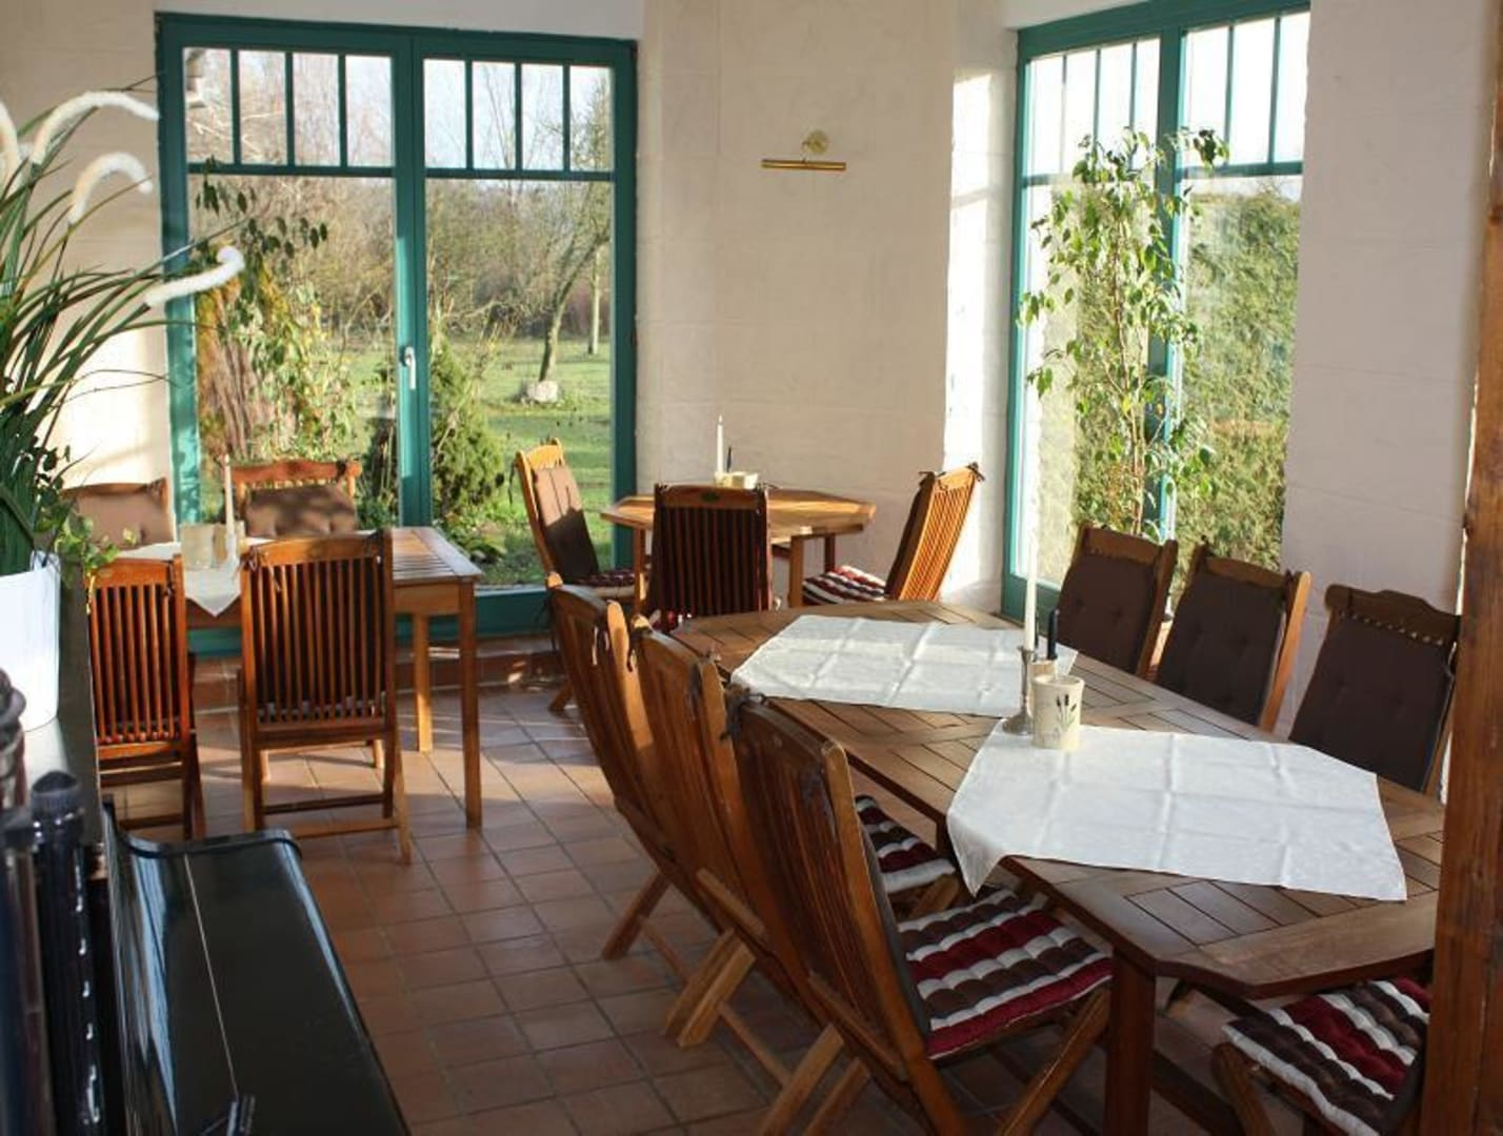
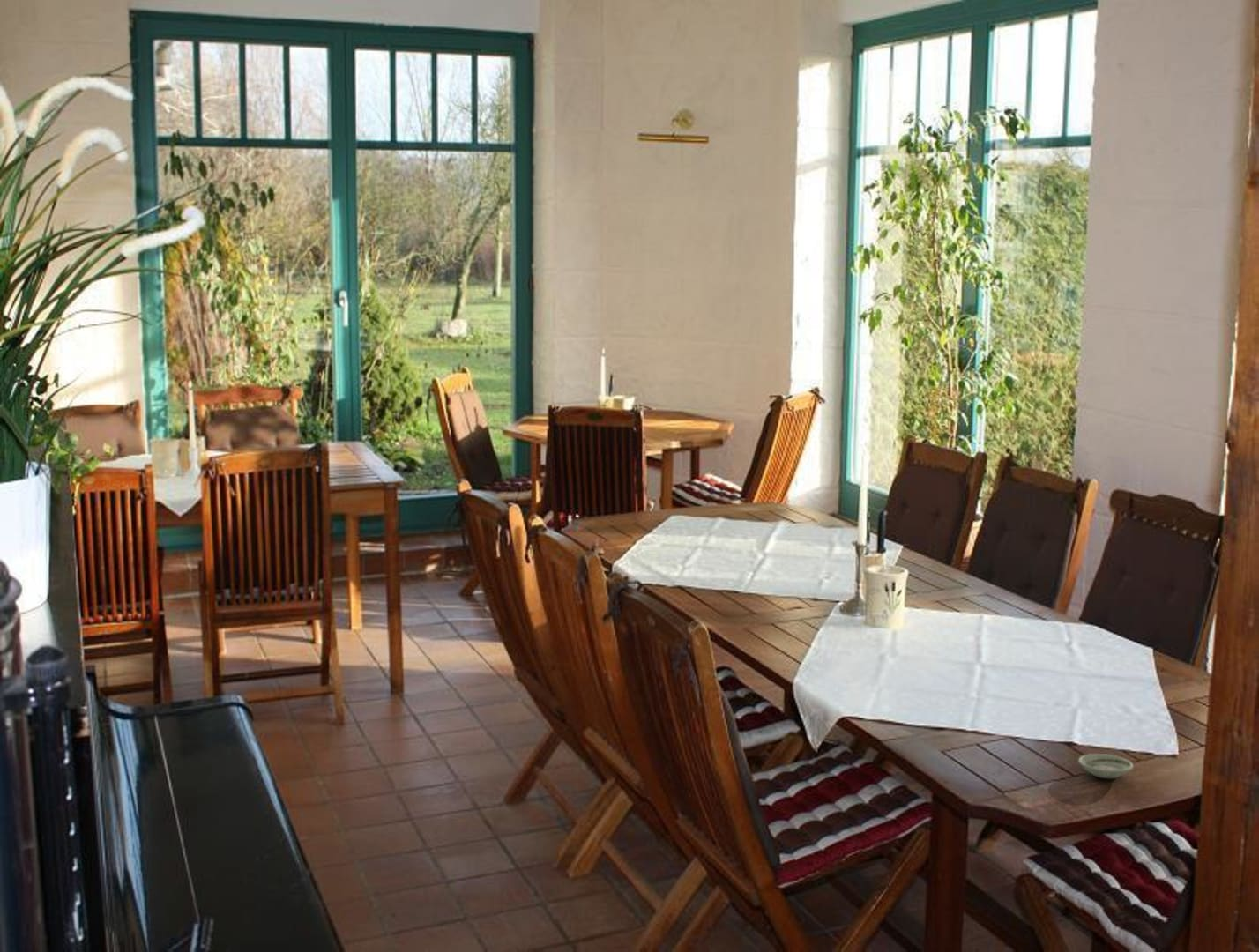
+ saucer (1105, 768)
